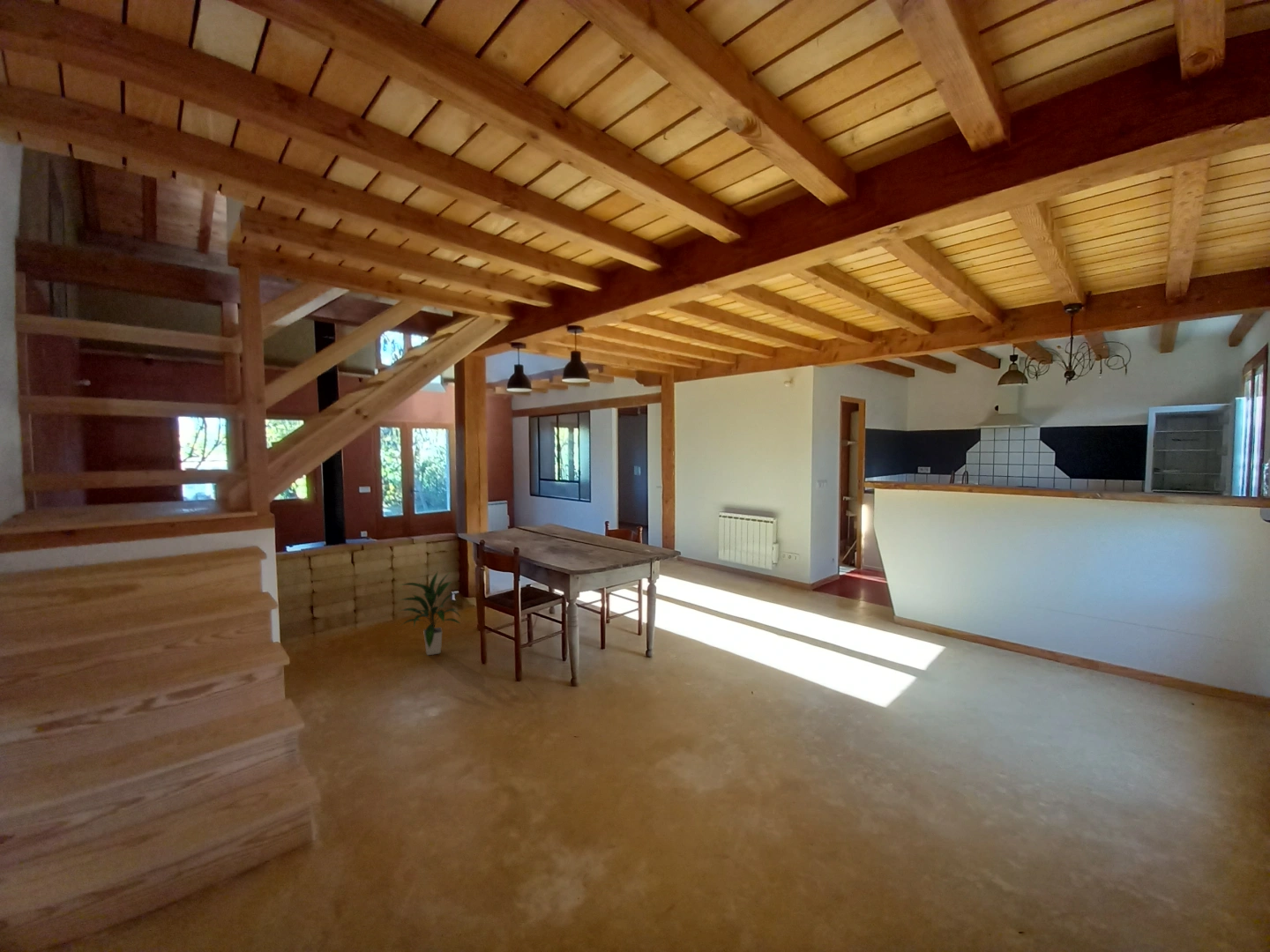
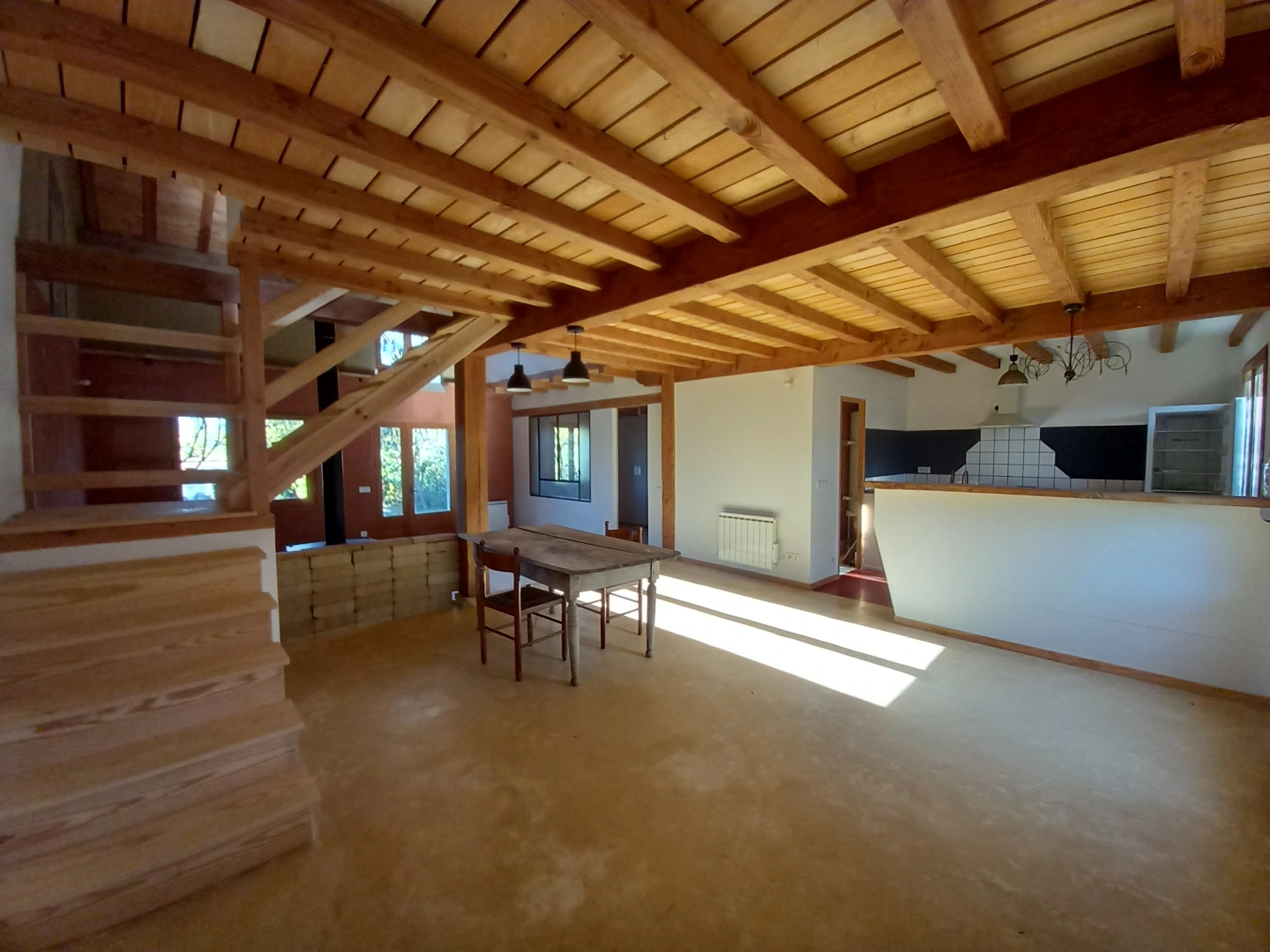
- indoor plant (430, 613)
